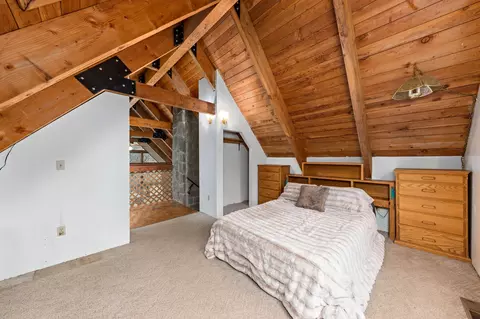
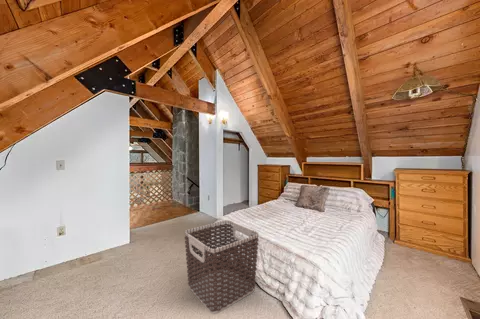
+ clothes hamper (221, 259)
